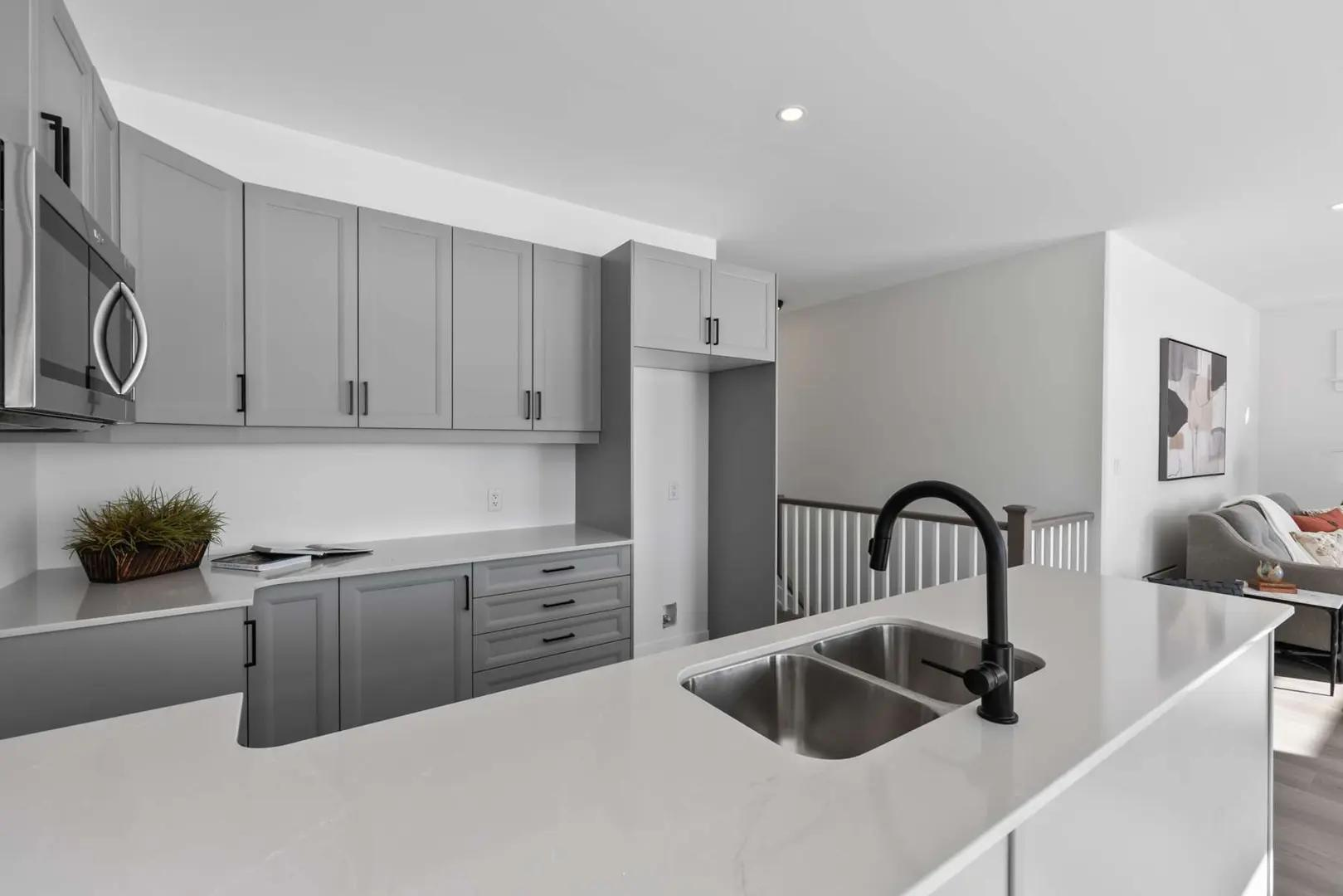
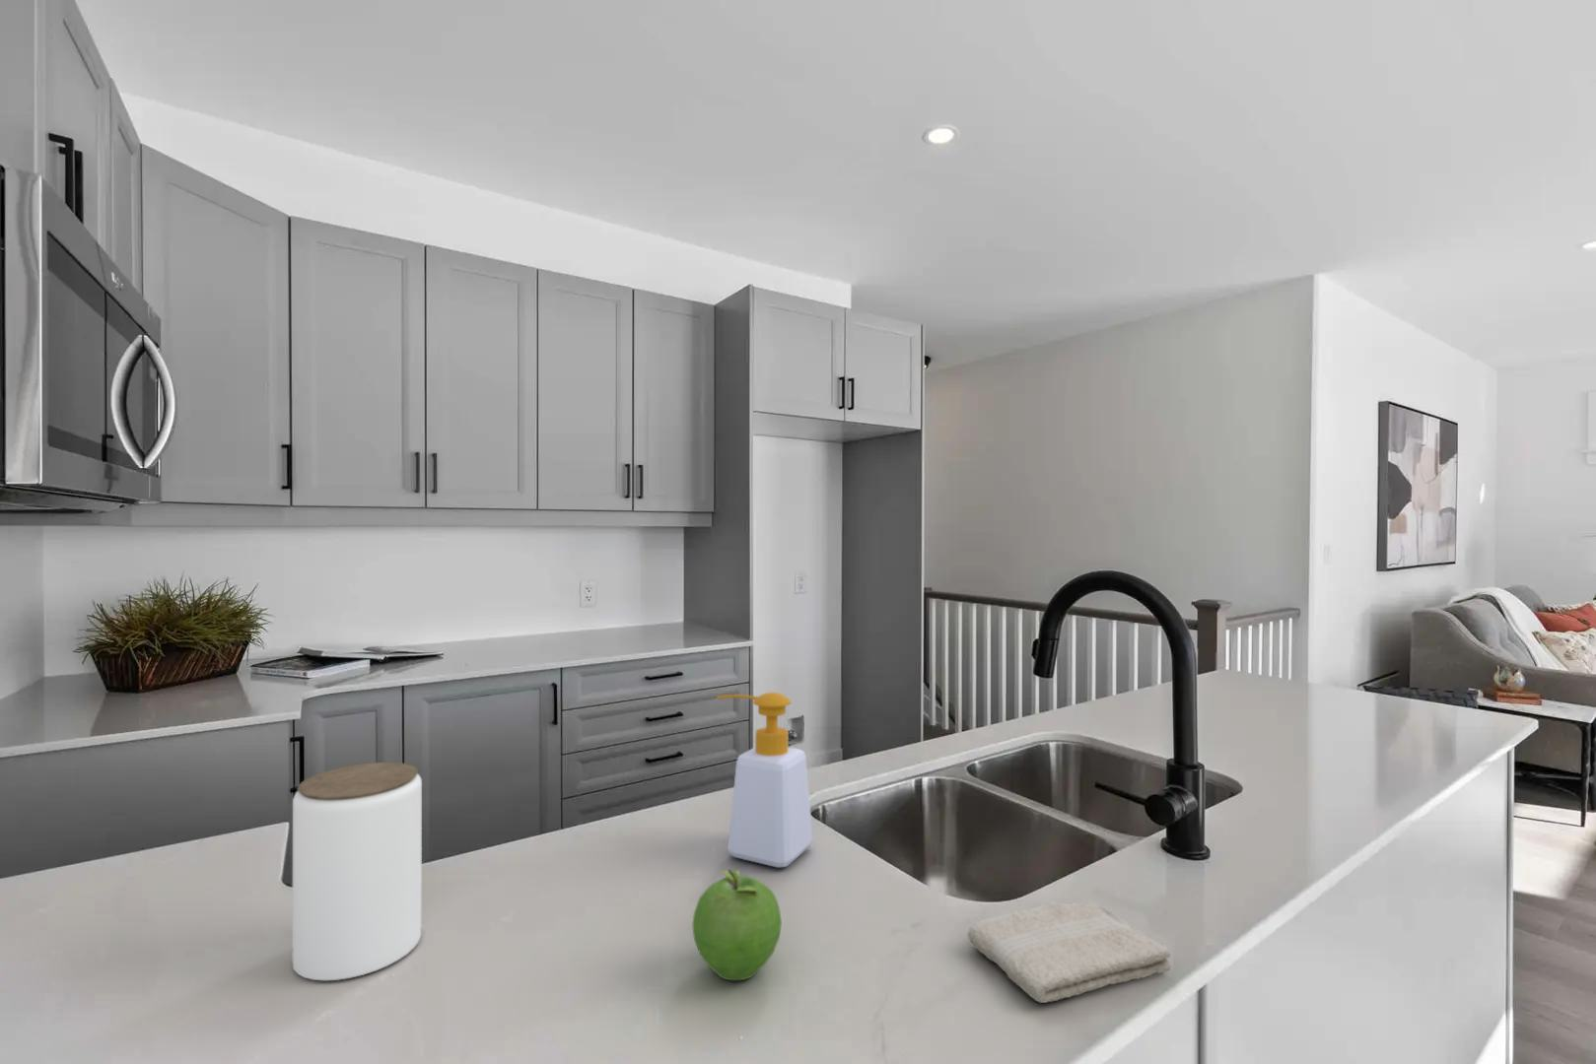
+ jar (359, 862)
+ washcloth (1068, 945)
+ soap bottle (758, 770)
+ fruit (737, 922)
